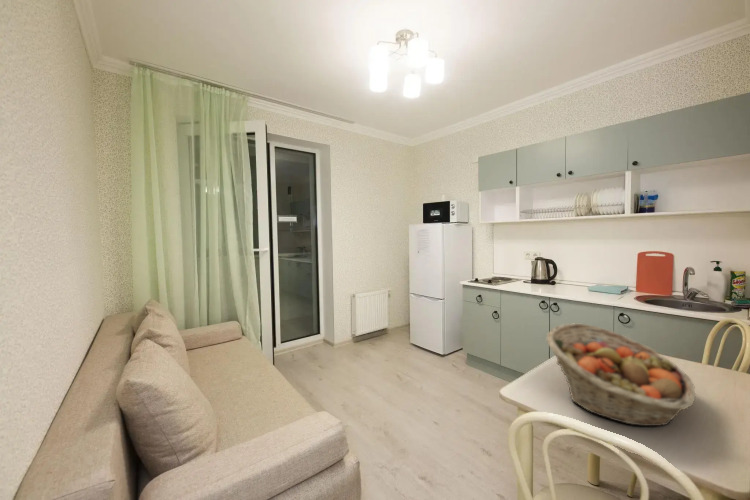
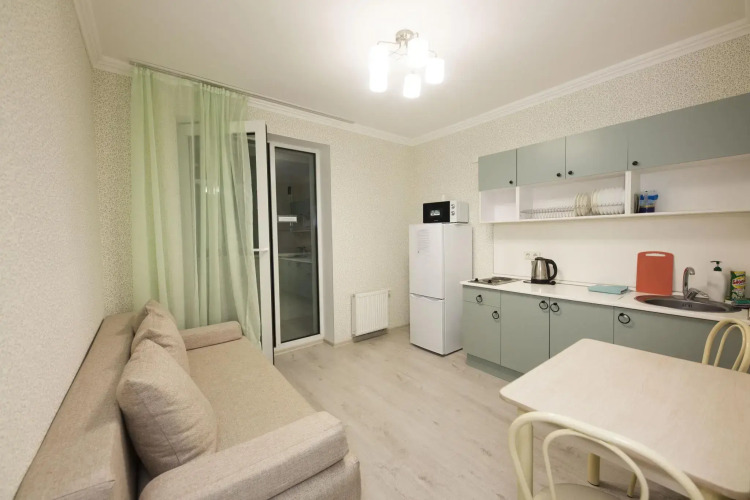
- fruit basket (614, 368)
